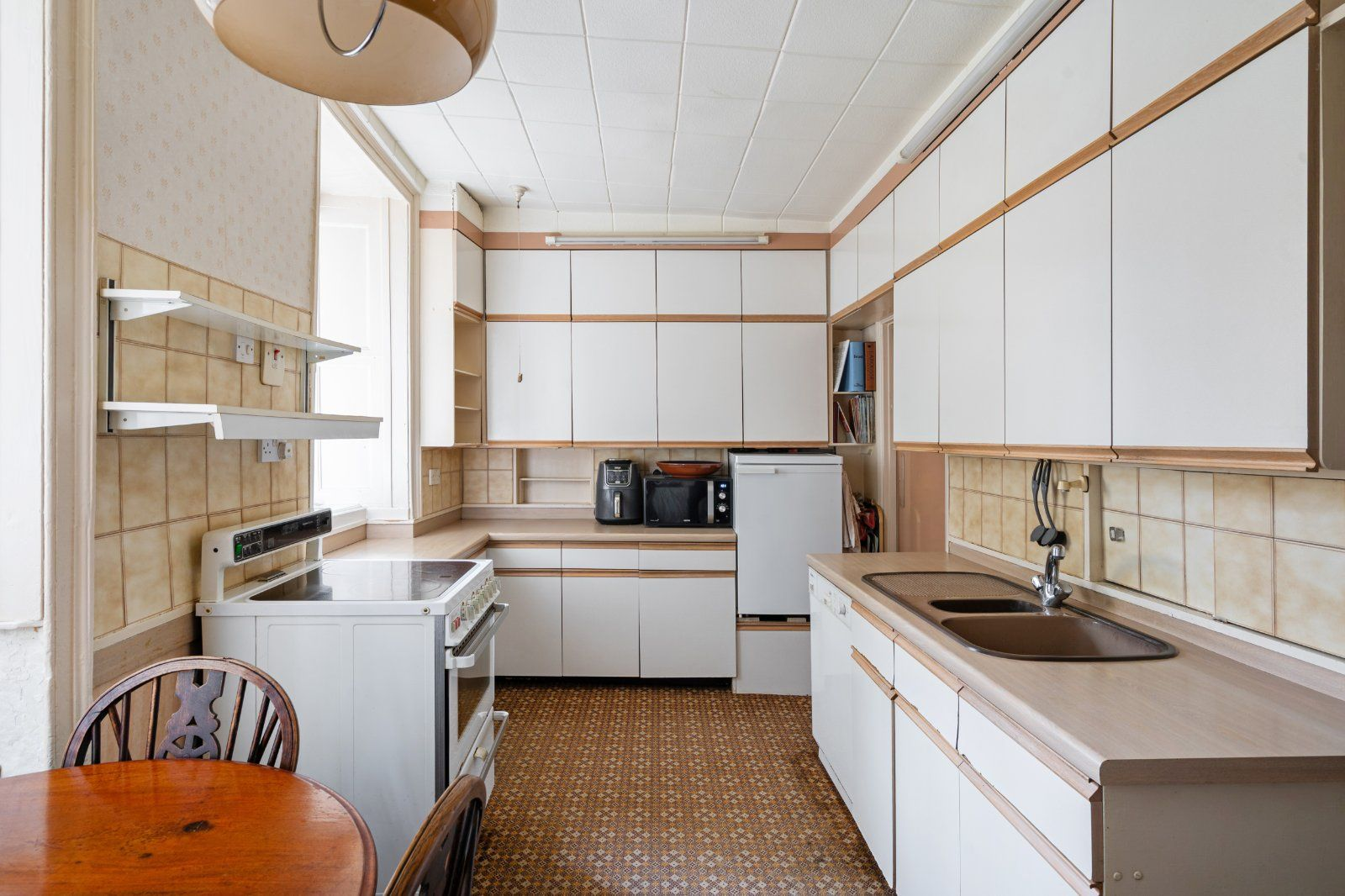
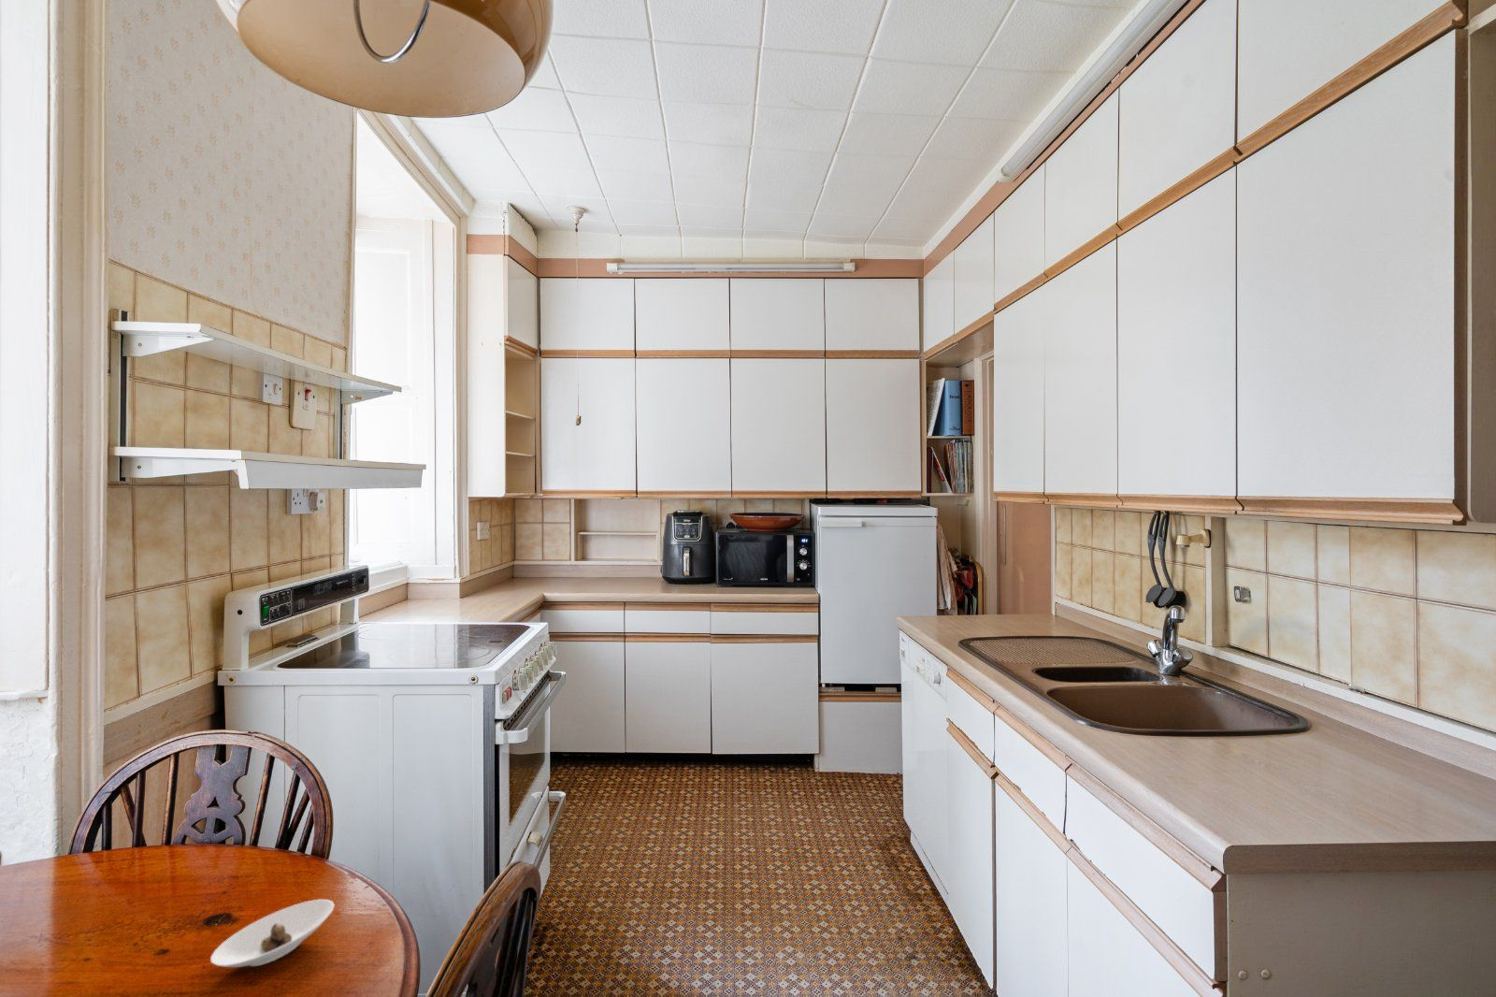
+ saucer (276, 937)
